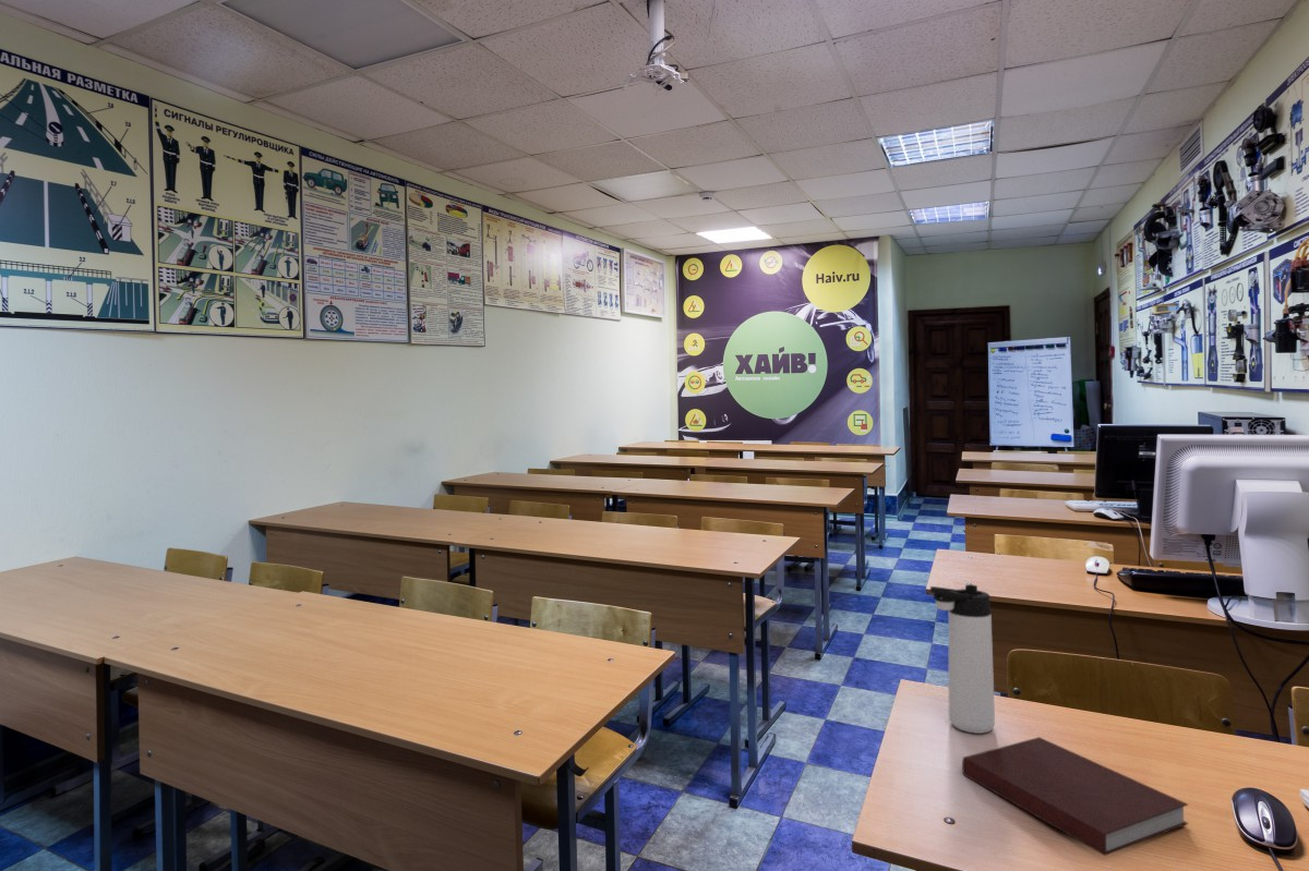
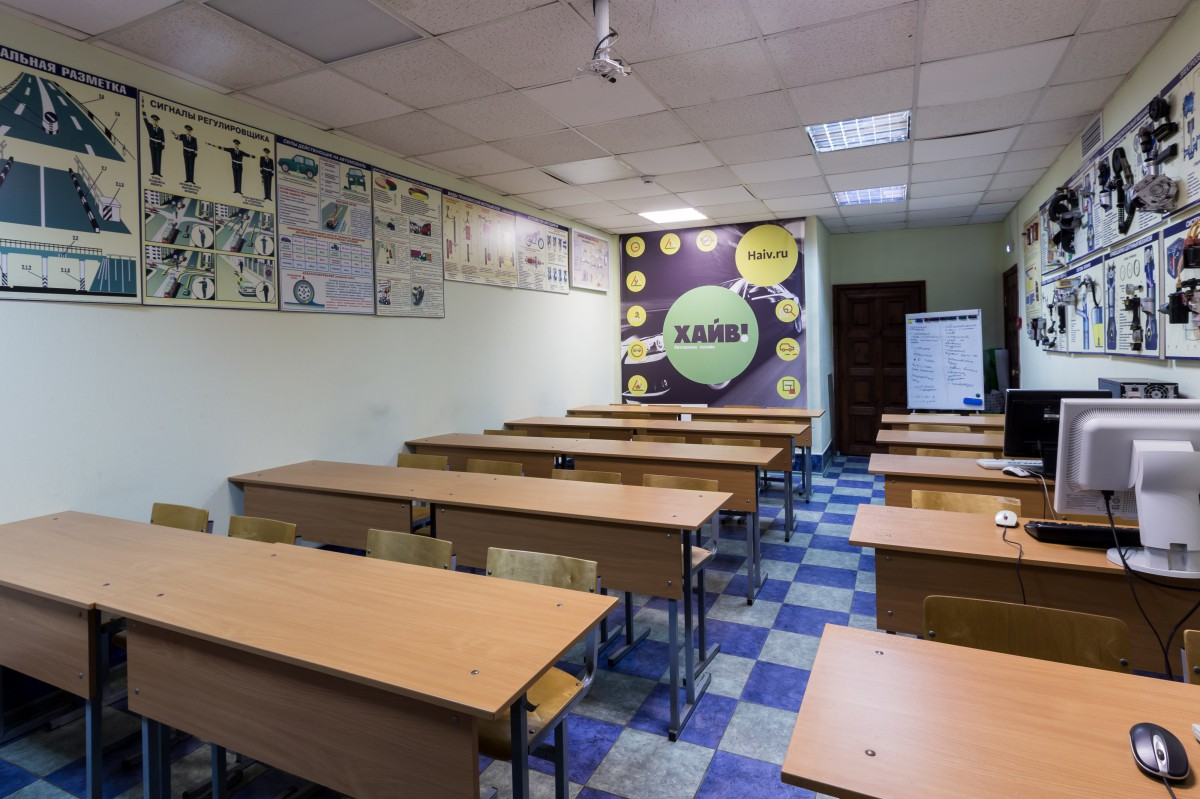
- notebook (1067, 788)
- thermos bottle (961, 656)
